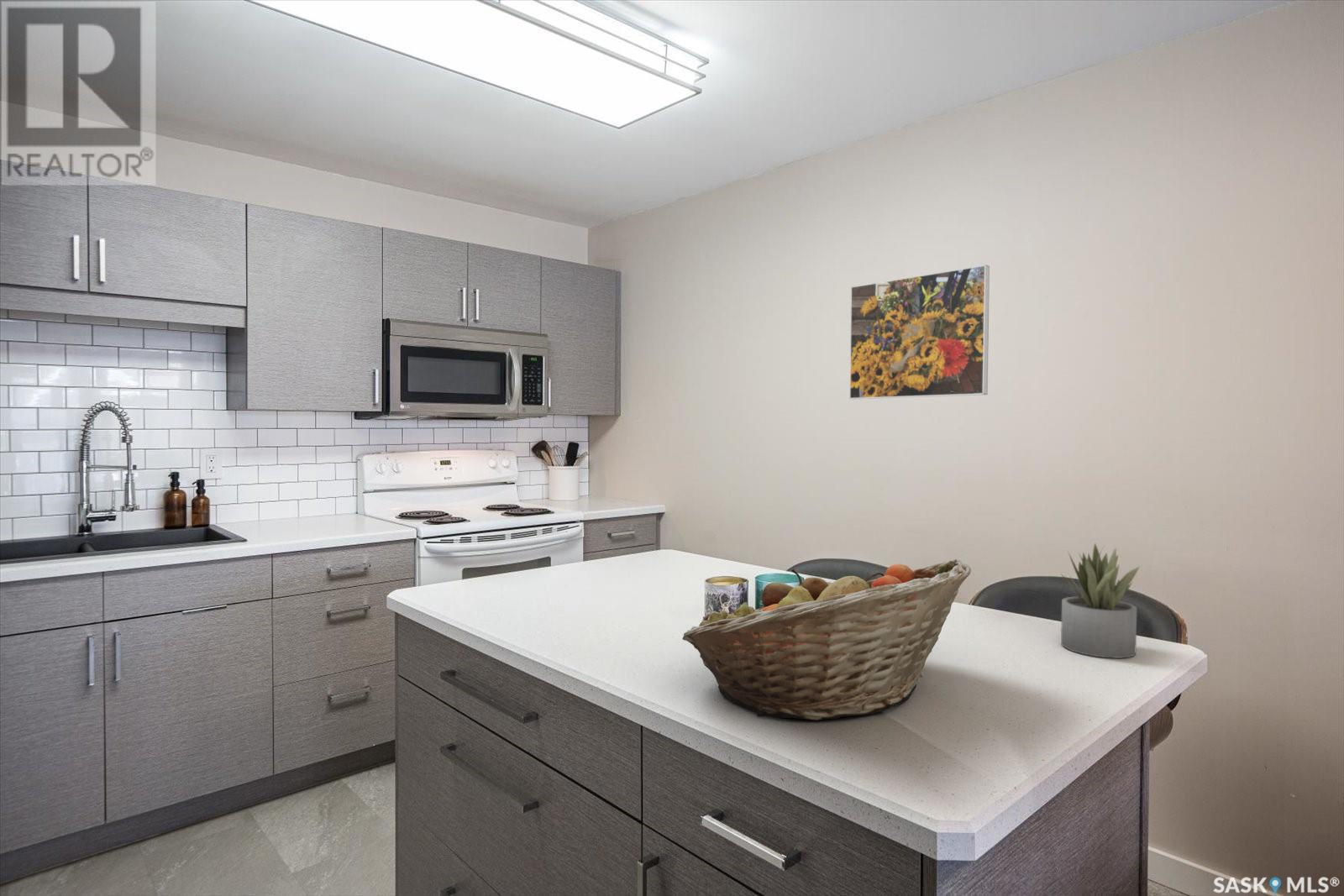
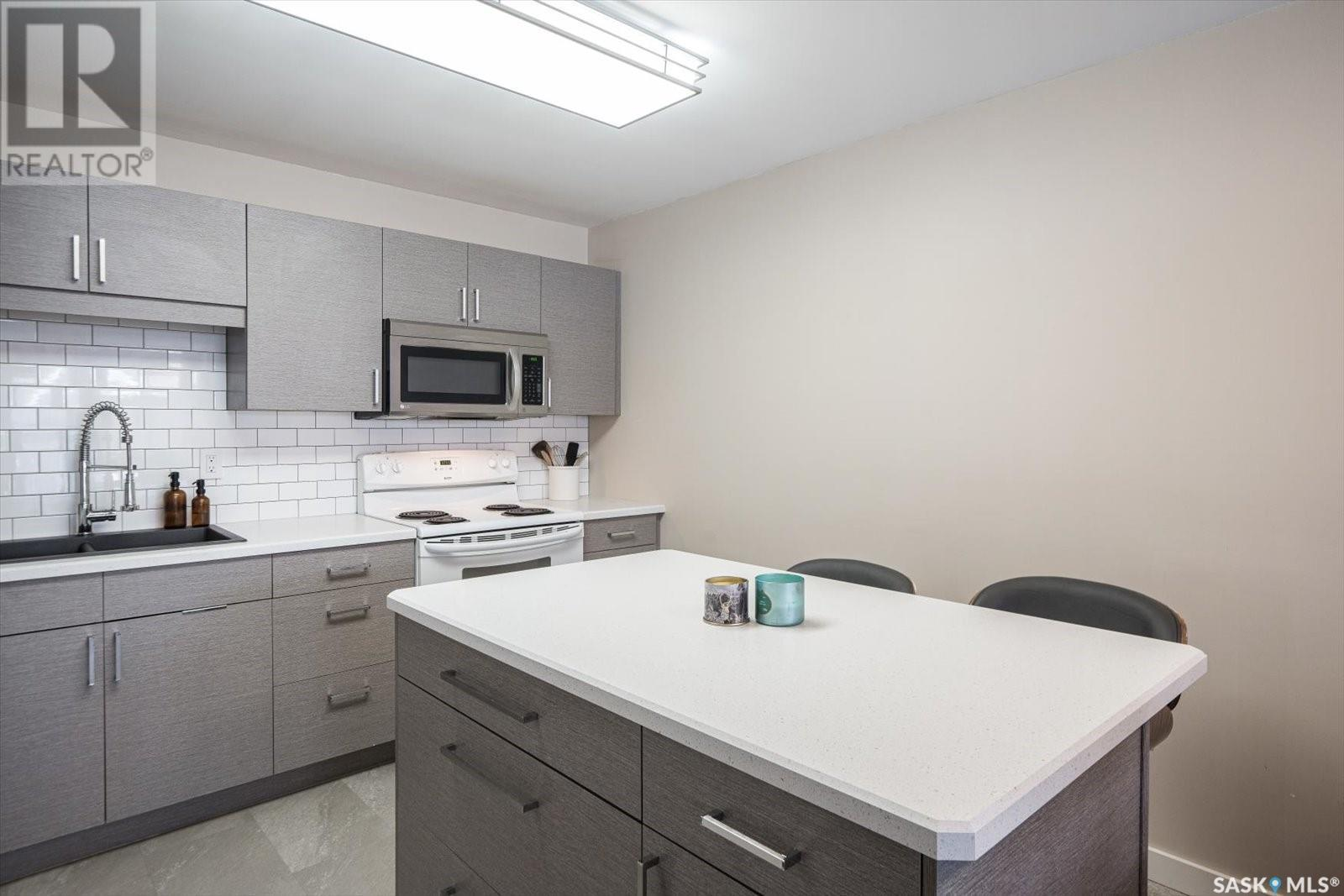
- succulent plant (1098, 596)
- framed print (914, 337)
- fruit basket (830, 622)
